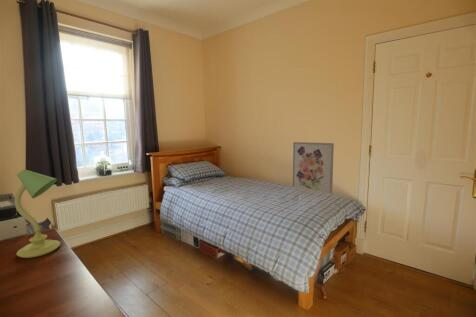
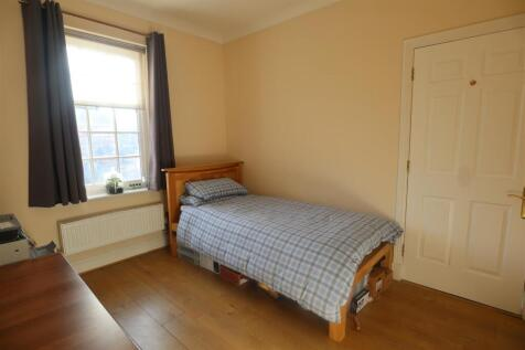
- table lamp (31, 216)
- wall art (311, 167)
